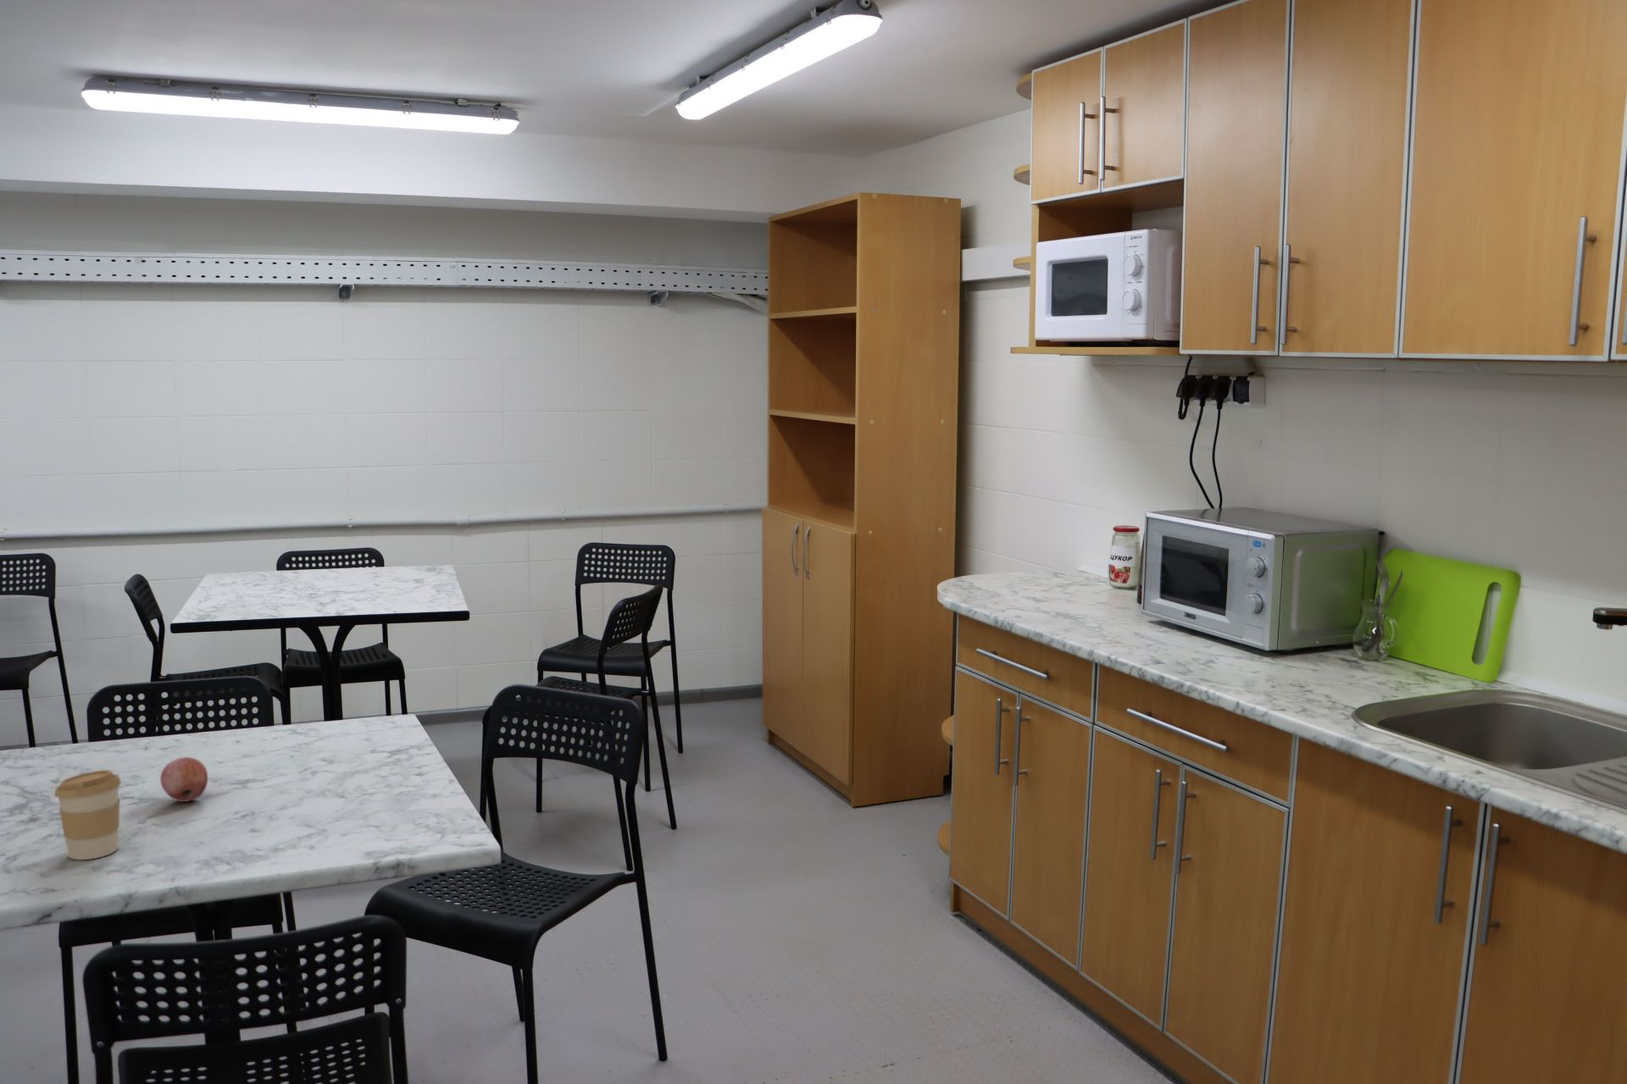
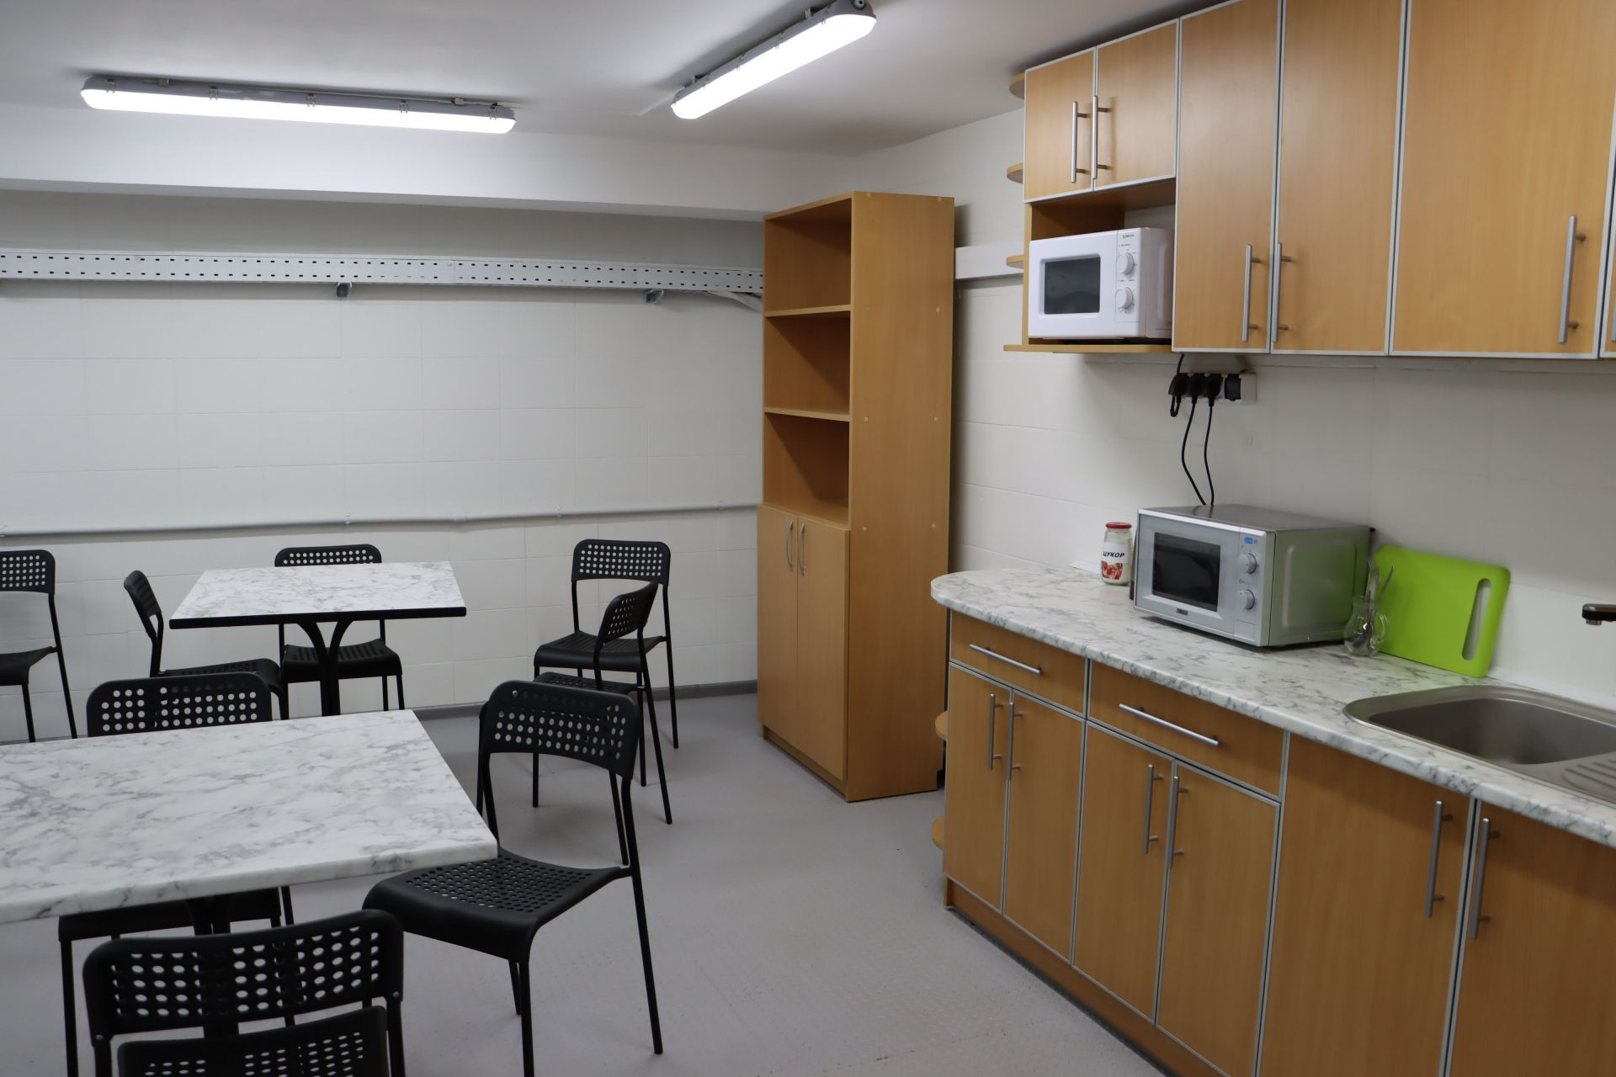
- coffee cup (90, 813)
- fruit (184, 779)
